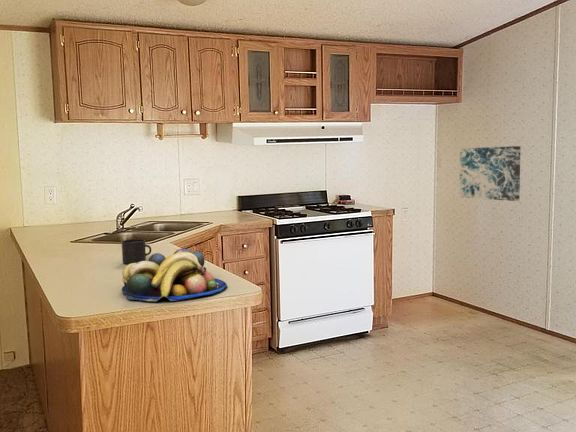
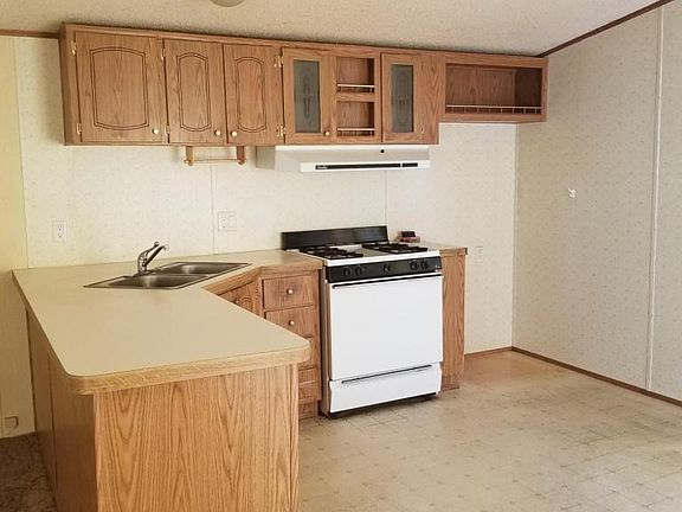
- wall art (488, 173)
- fruit bowl (174, 270)
- mug (137, 251)
